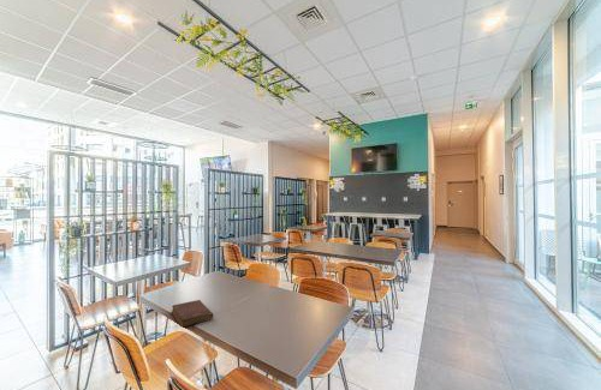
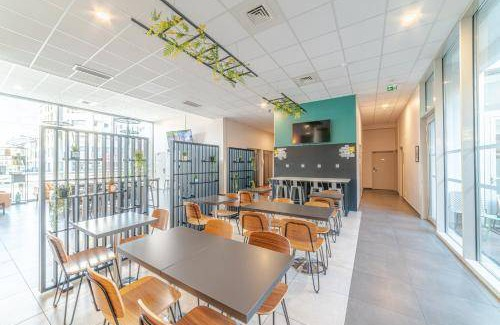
- diary (191, 311)
